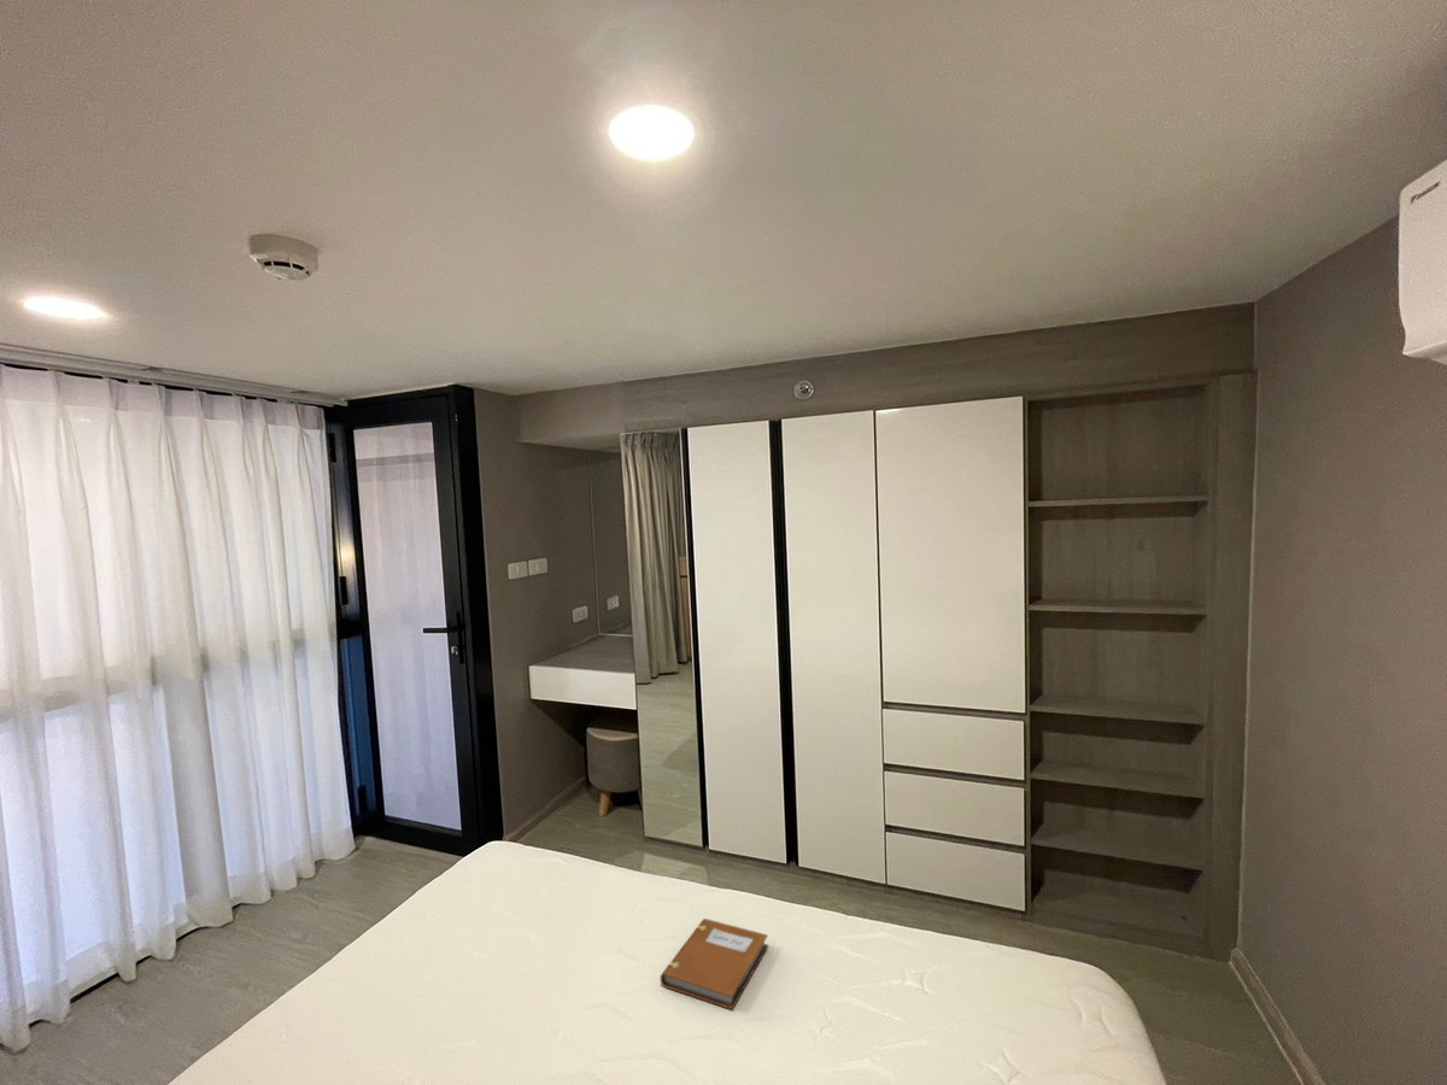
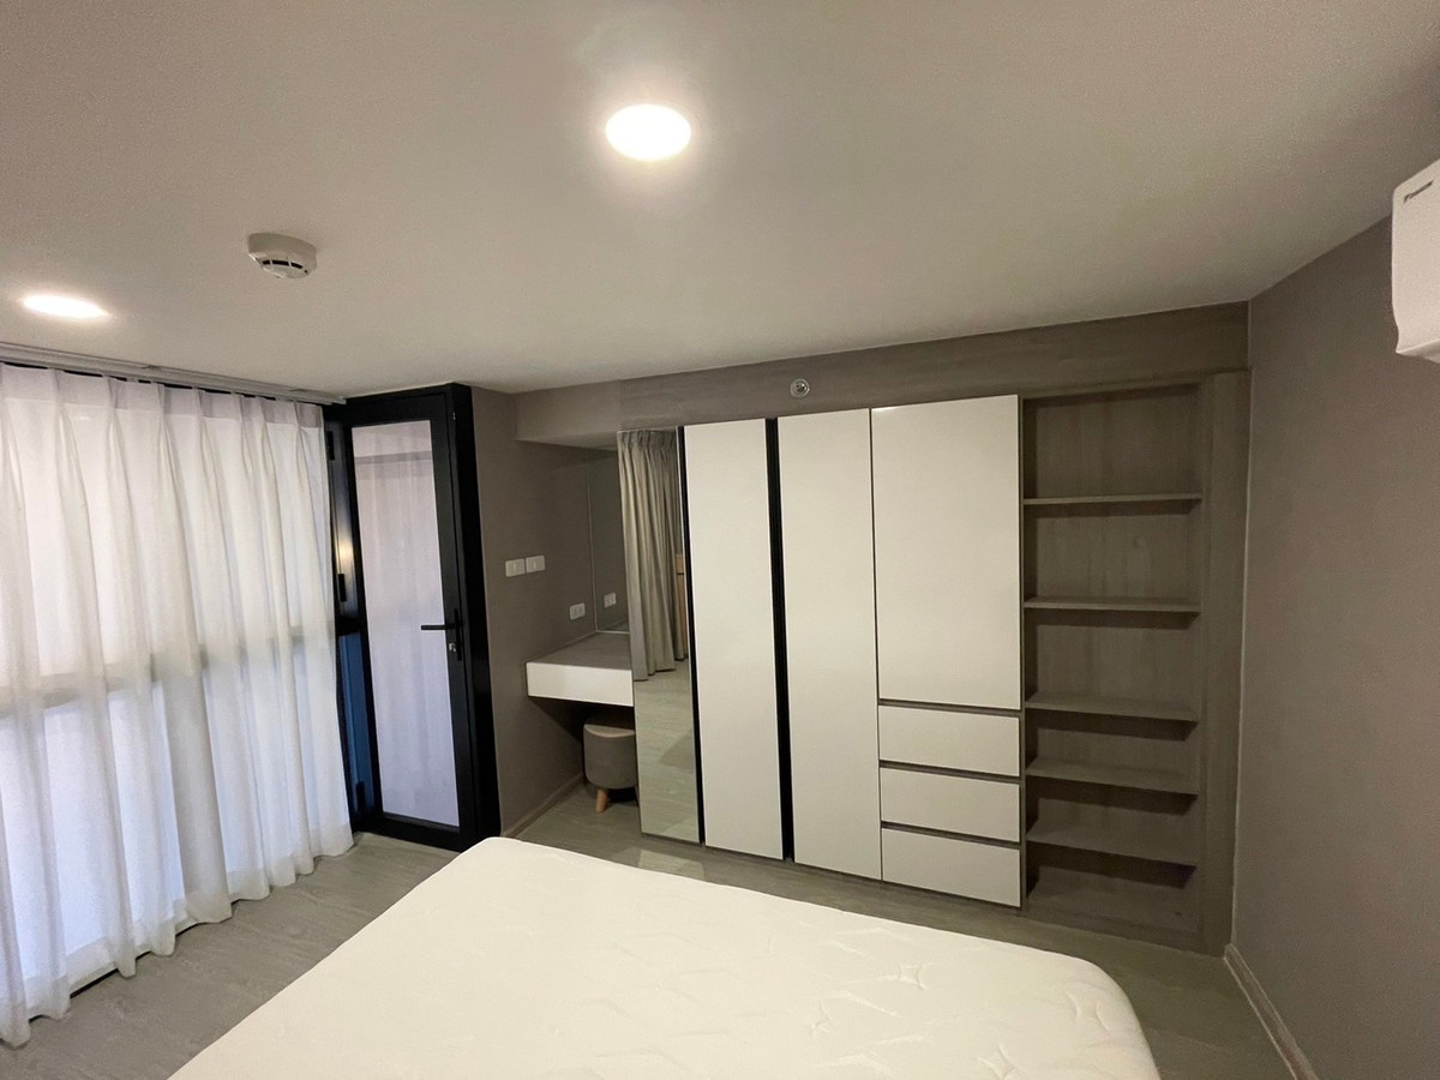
- notebook (716, 957)
